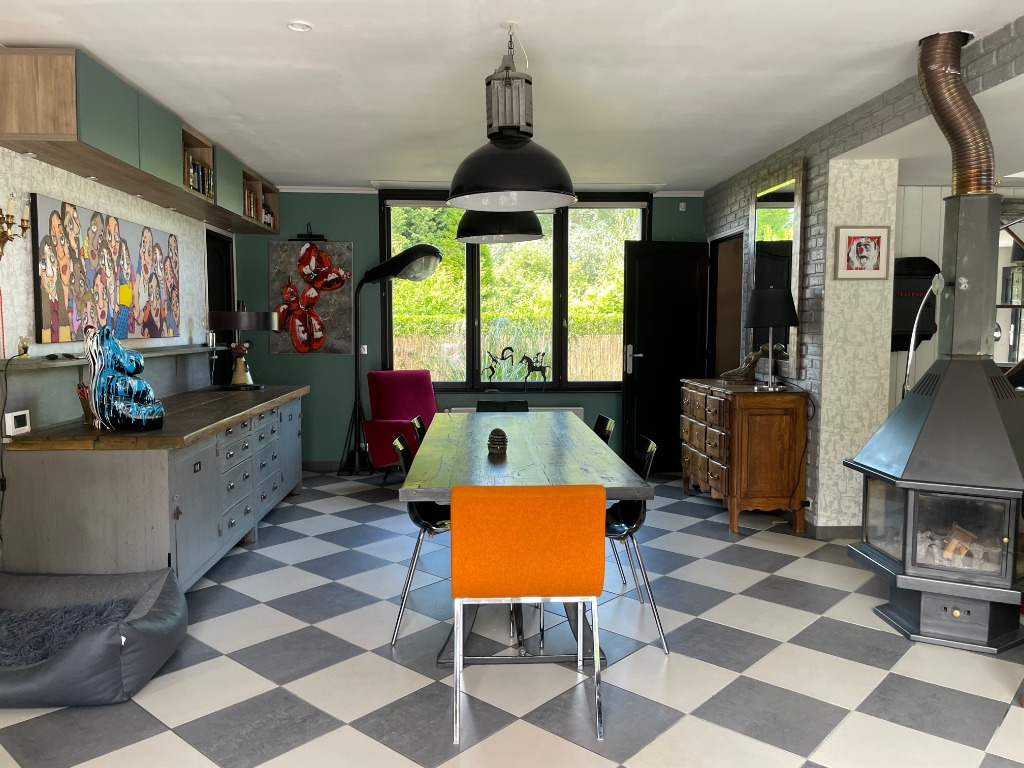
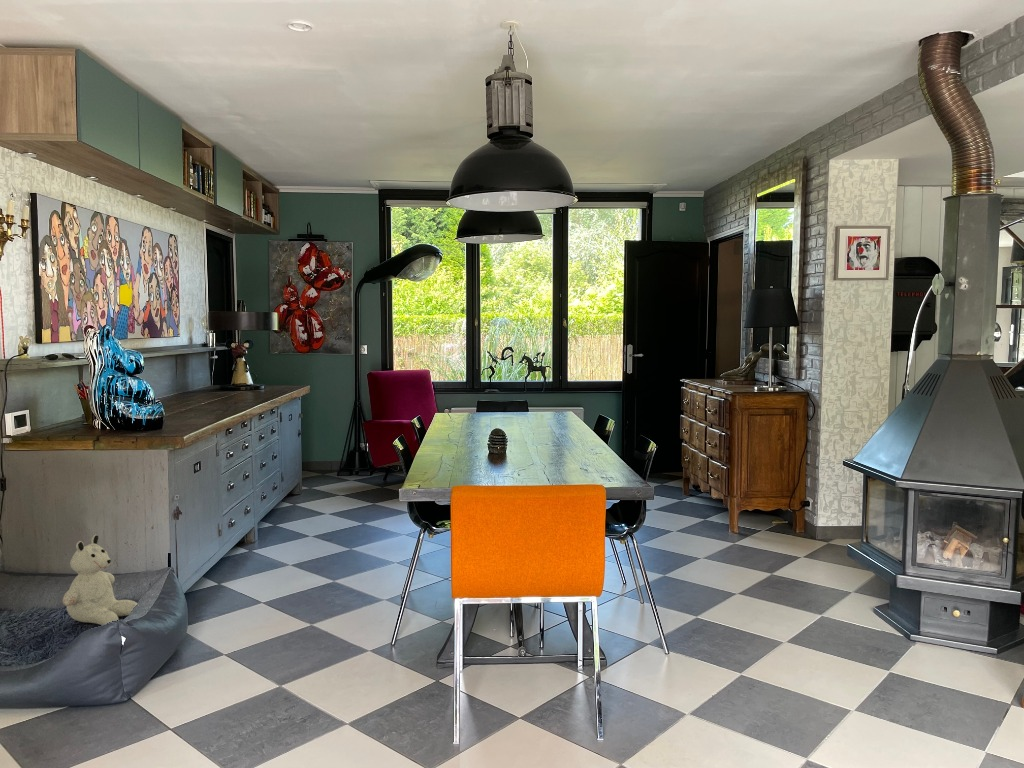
+ stuffed animal (100, 579)
